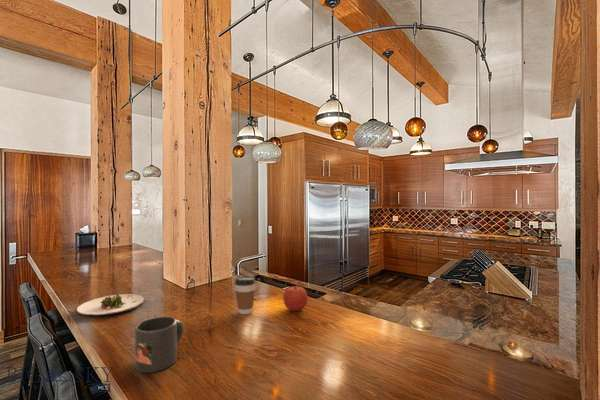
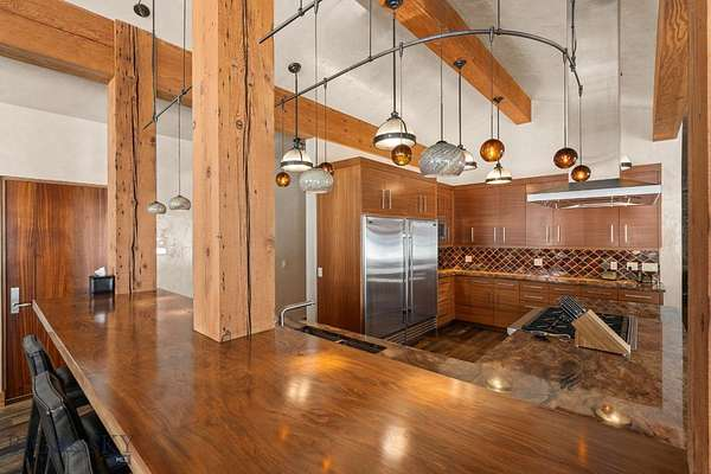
- mug (162, 340)
- coffee cup (245, 294)
- apple (295, 295)
- salad plate (112, 300)
